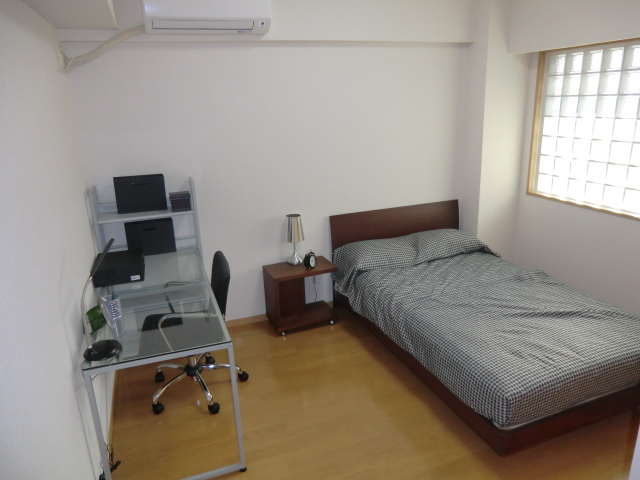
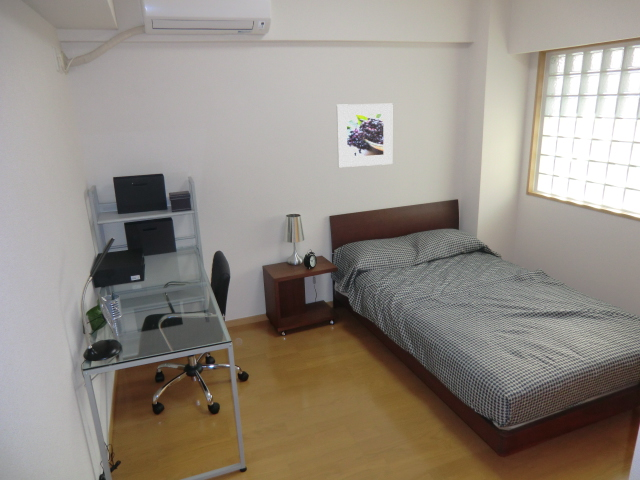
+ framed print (365, 135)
